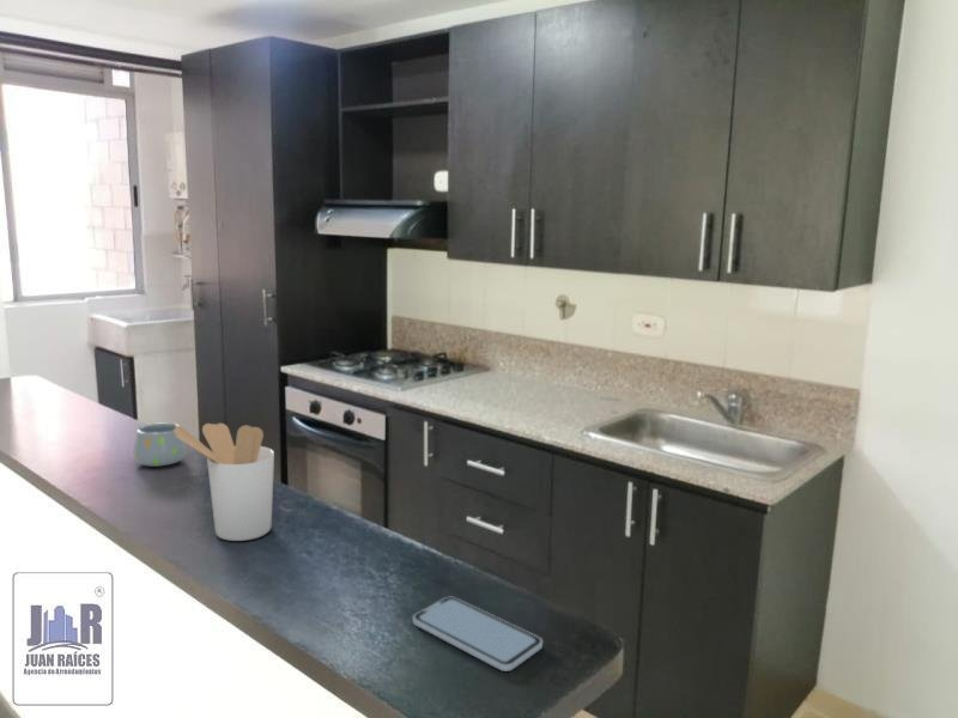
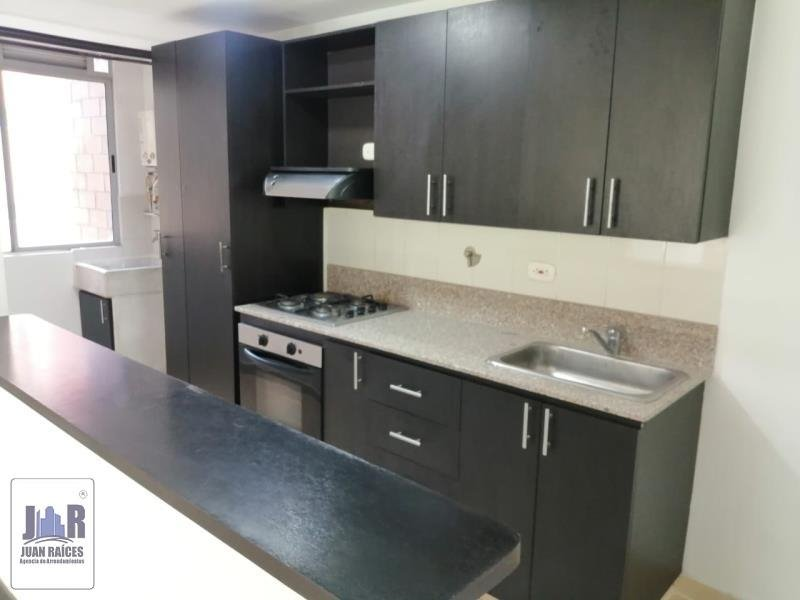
- smartphone (475, 631)
- mug (154, 443)
- utensil holder (224, 476)
